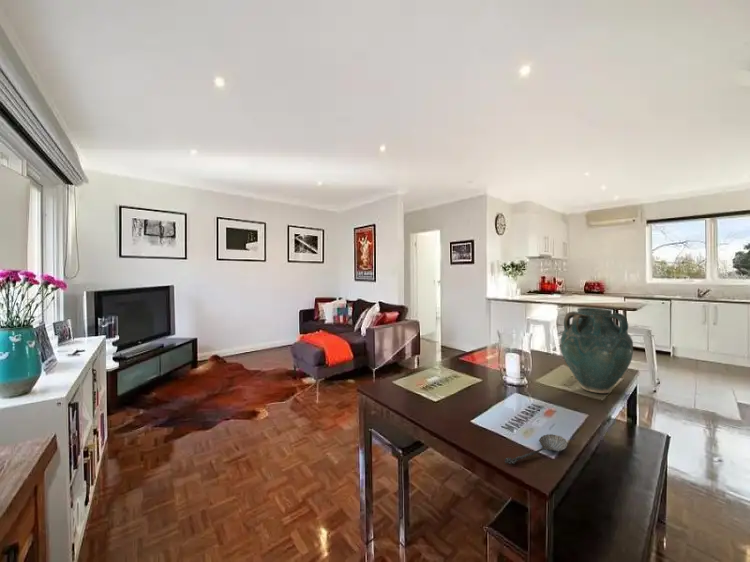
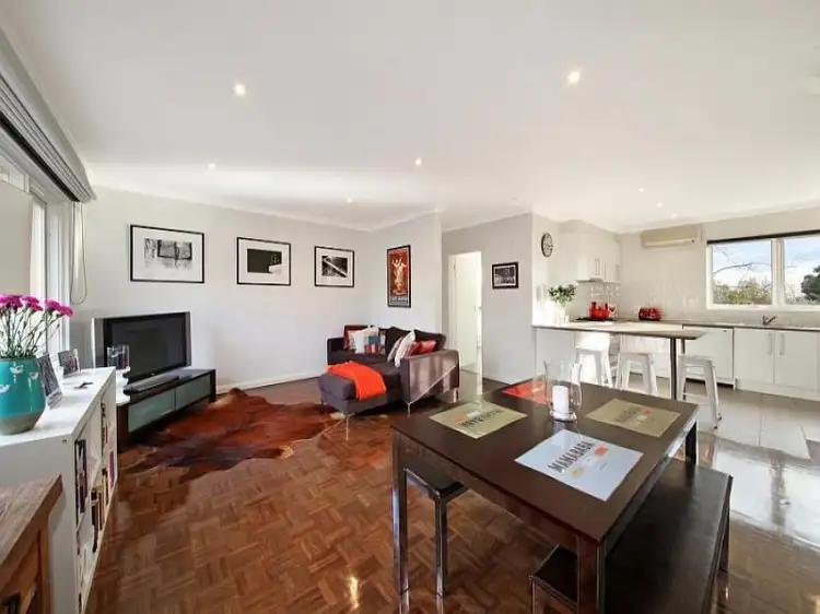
- vase (594, 349)
- spoon (534, 451)
